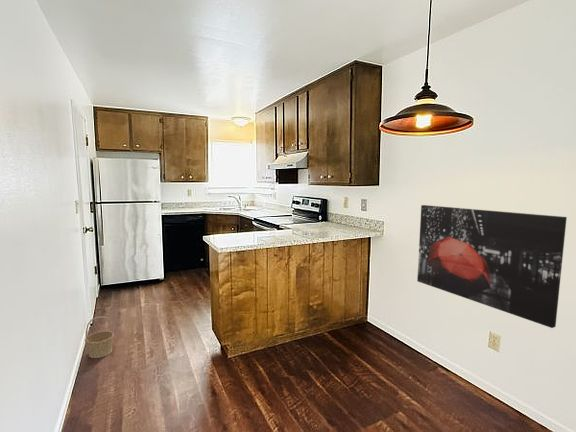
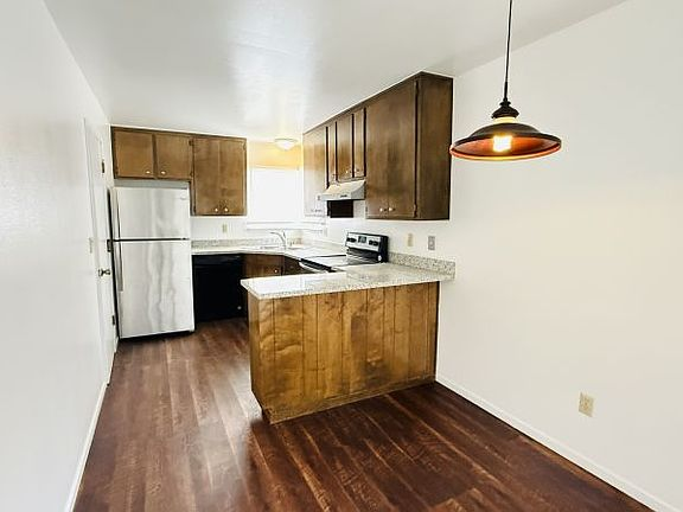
- wall art (476, 255)
- basket (99, 334)
